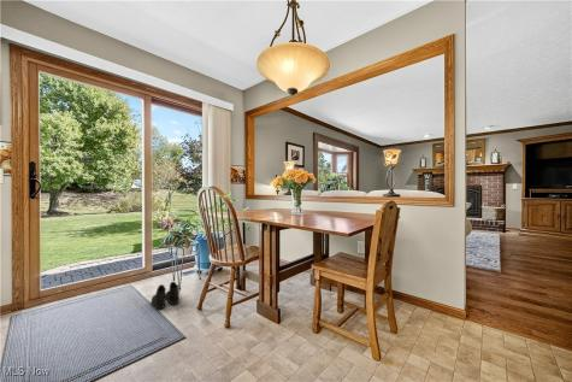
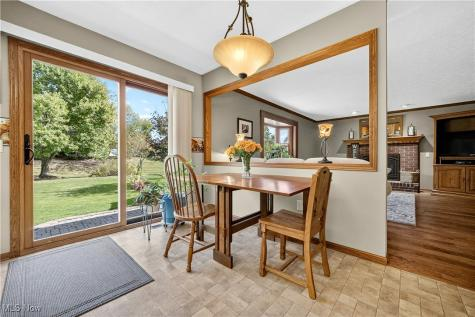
- boots (164, 292)
